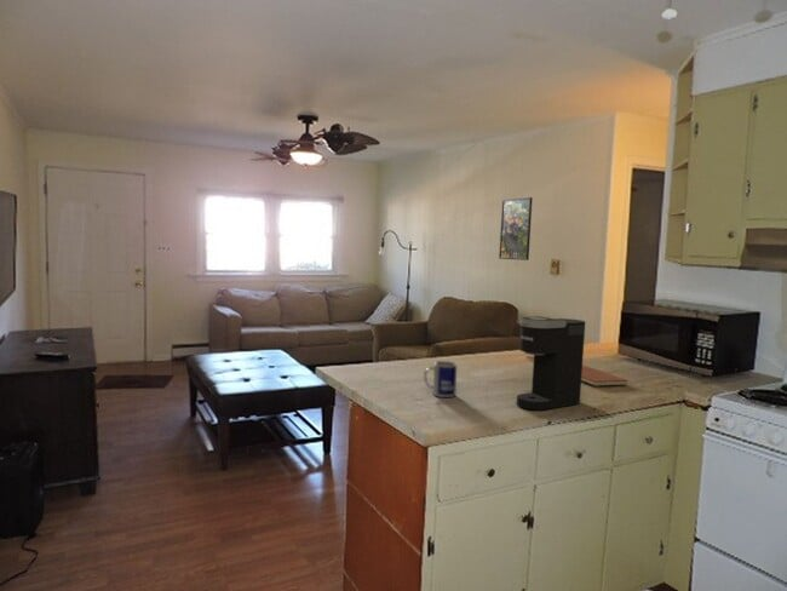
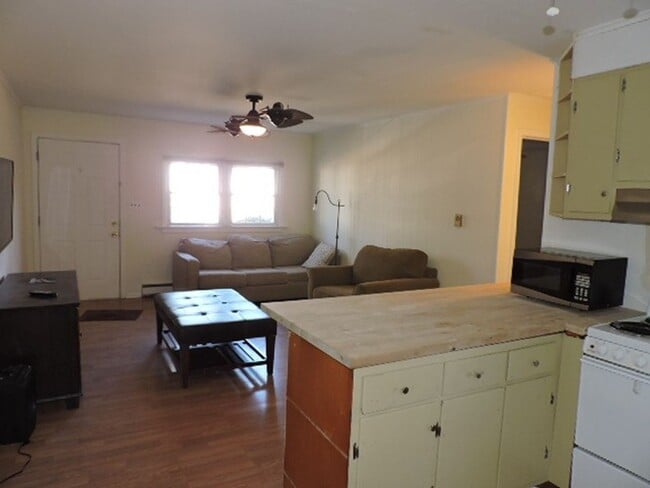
- chopping board (582, 368)
- coffee maker (550, 361)
- mug (440, 378)
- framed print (515, 229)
